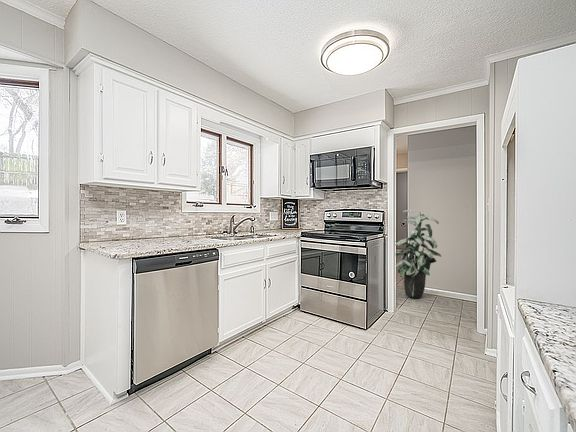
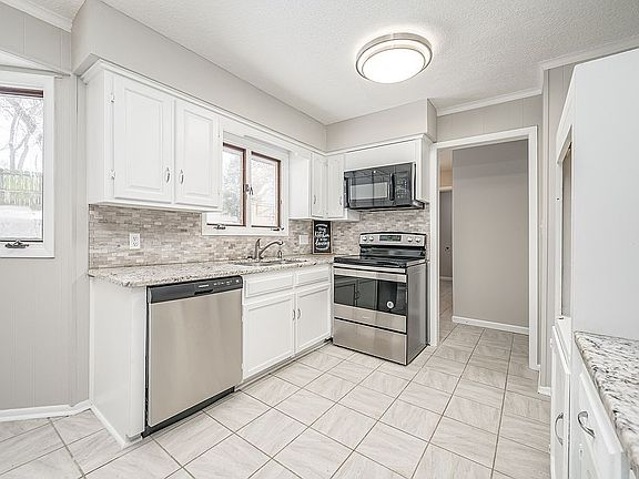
- indoor plant (414, 253)
